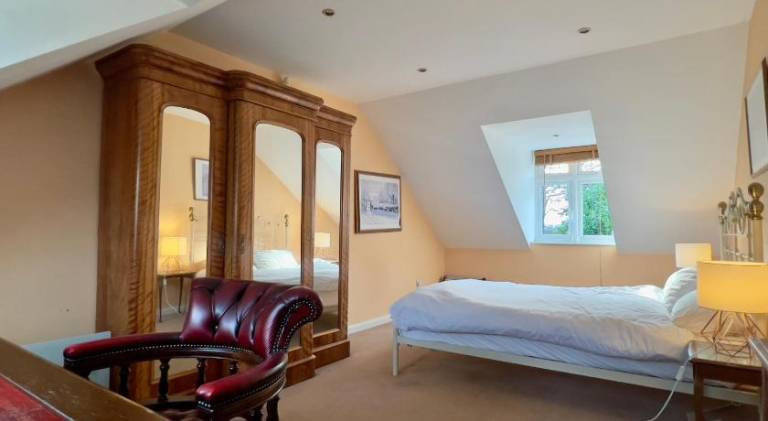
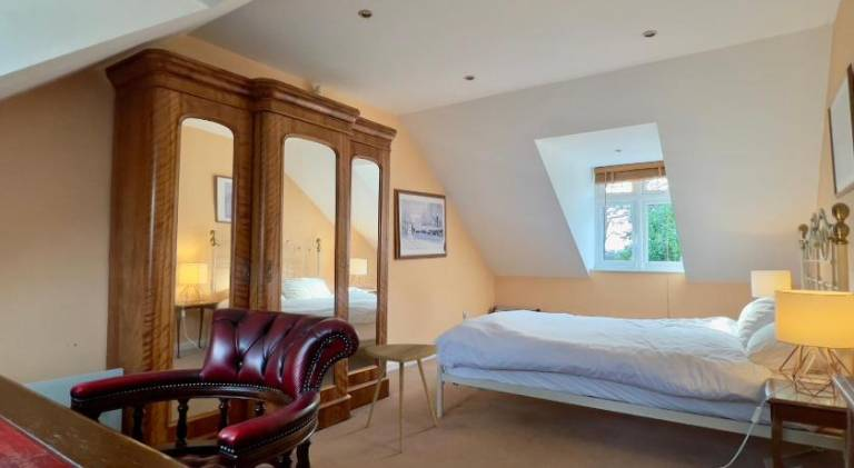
+ side table (401, 394)
